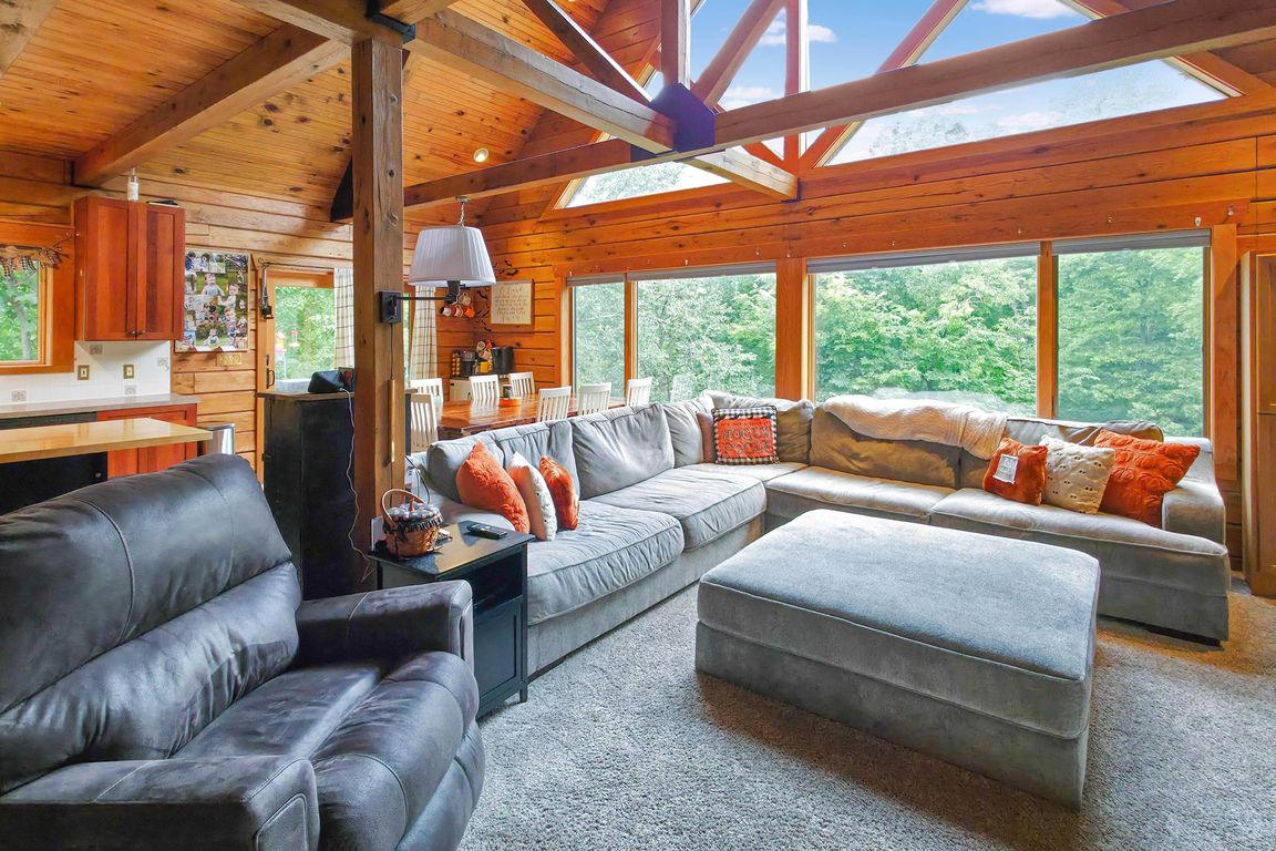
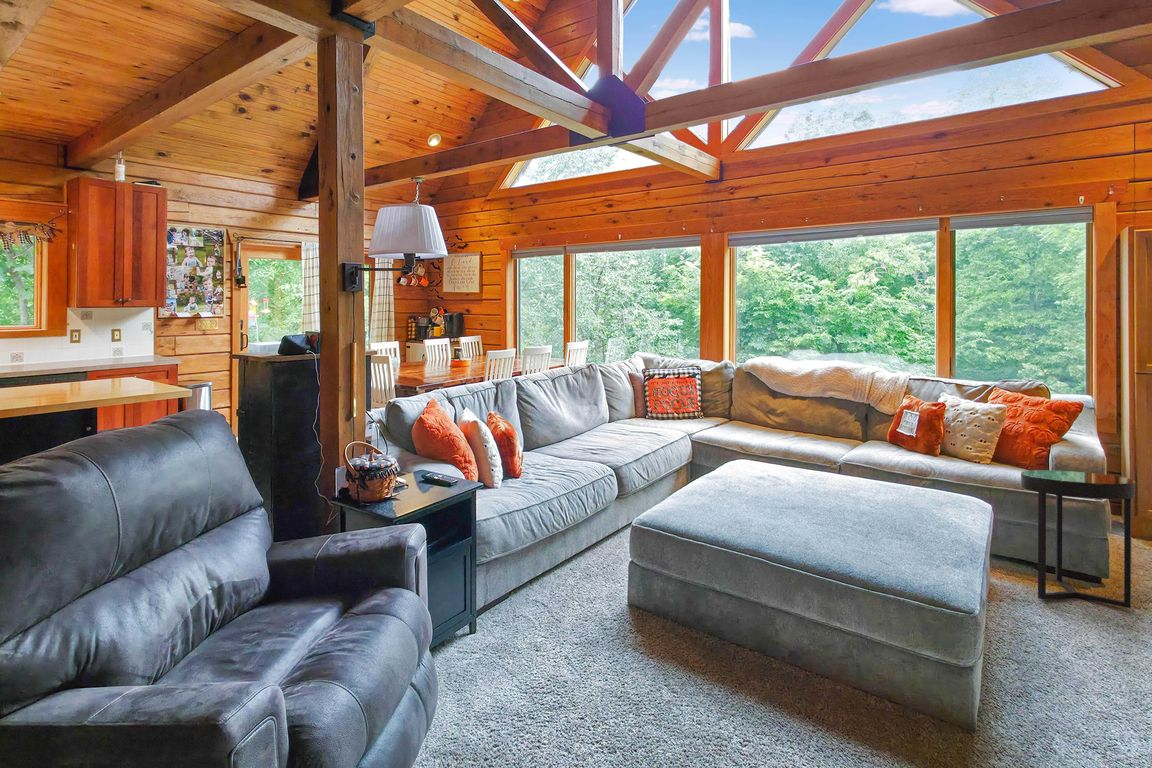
+ side table (1061, 536)
